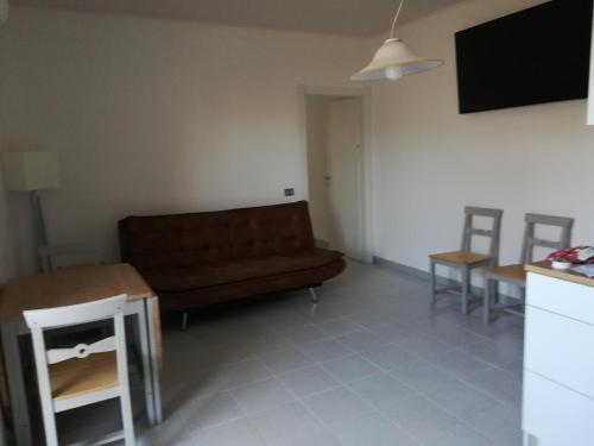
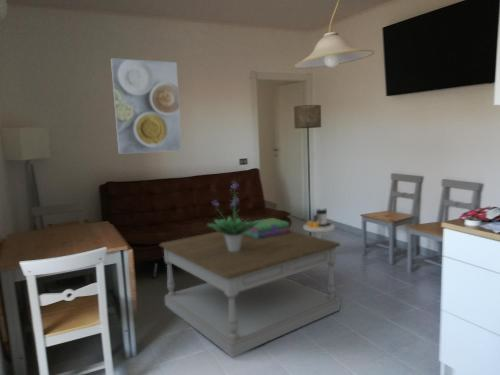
+ side table (319, 233)
+ floor lamp (308, 174)
+ potted plant (233, 215)
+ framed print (148, 107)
+ stack of books (266, 227)
+ coffee table (248, 275)
